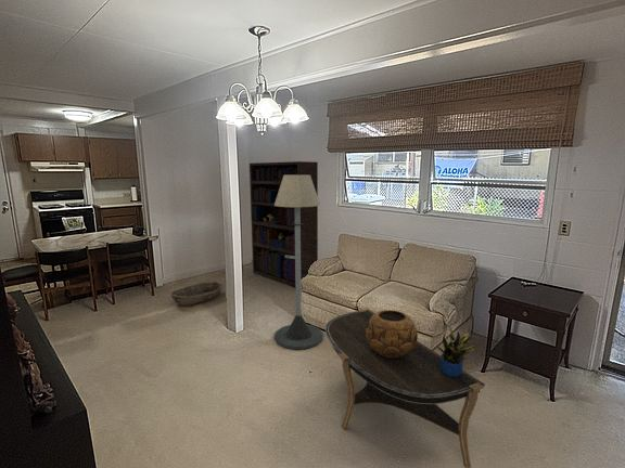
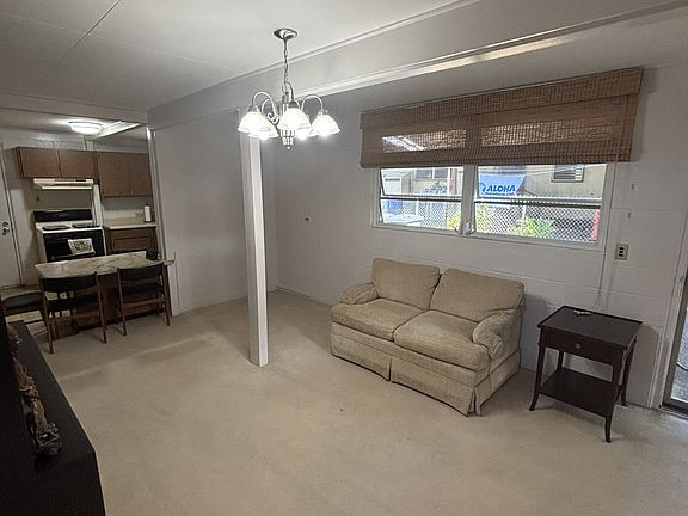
- floor lamp (297, 259)
- bookcase (282, 221)
- decorative bowl (391, 333)
- coffee table (378, 381)
- basket (197, 292)
- potted plant (457, 349)
